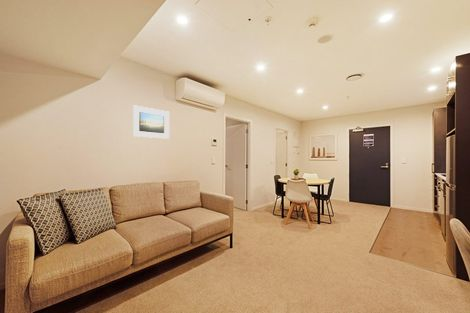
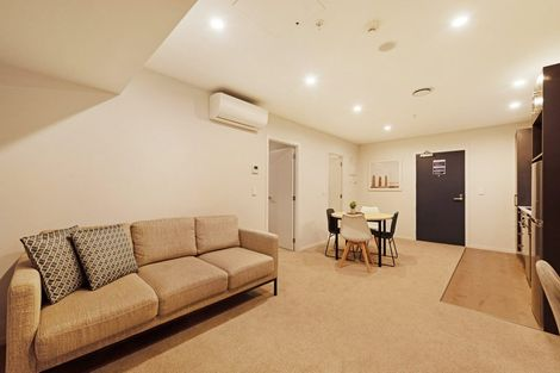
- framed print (152, 123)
